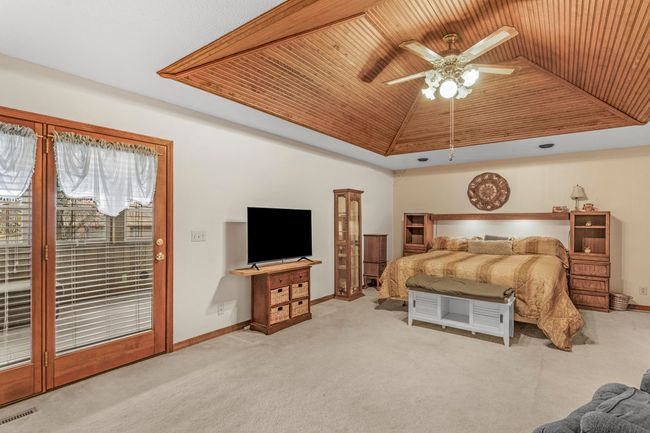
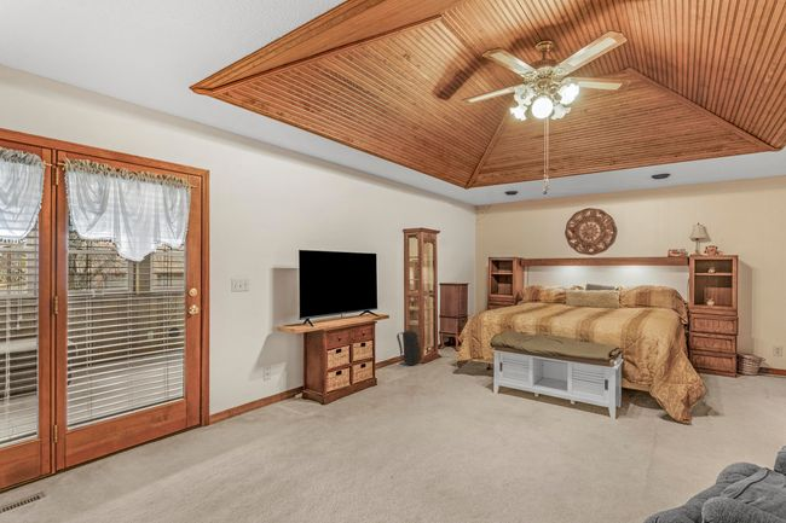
+ backpack (409, 347)
